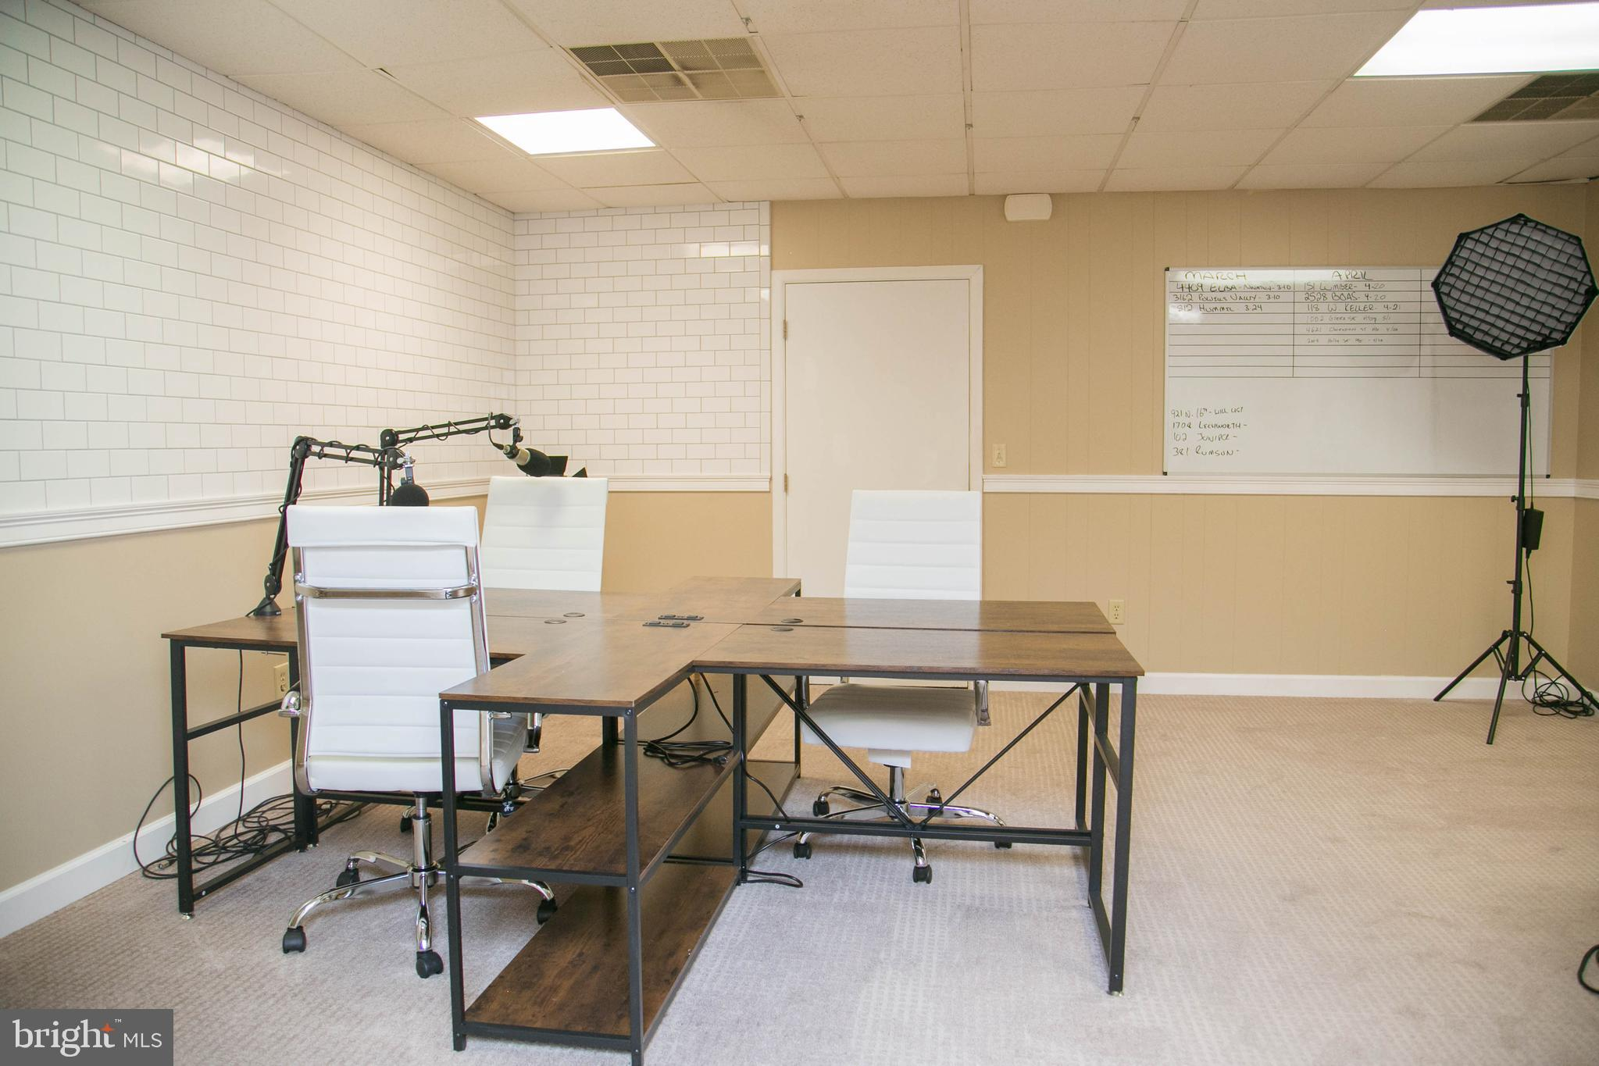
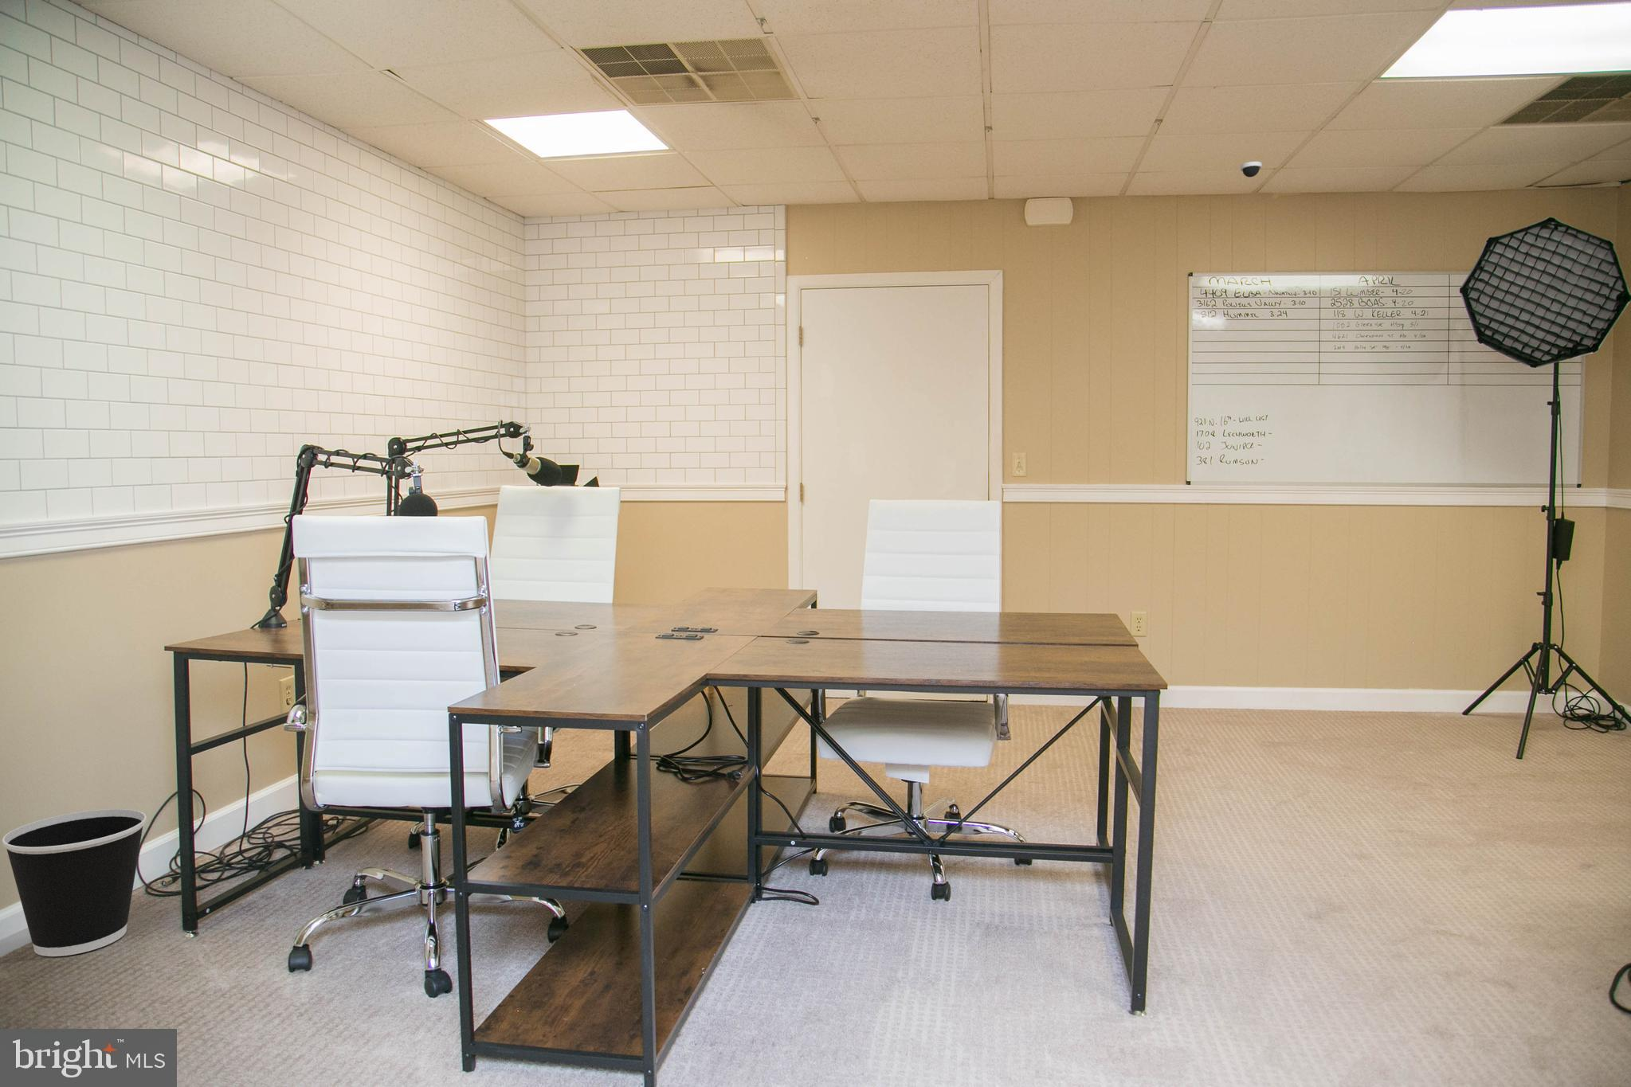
+ dome security camera (1251, 170)
+ wastebasket (79, 883)
